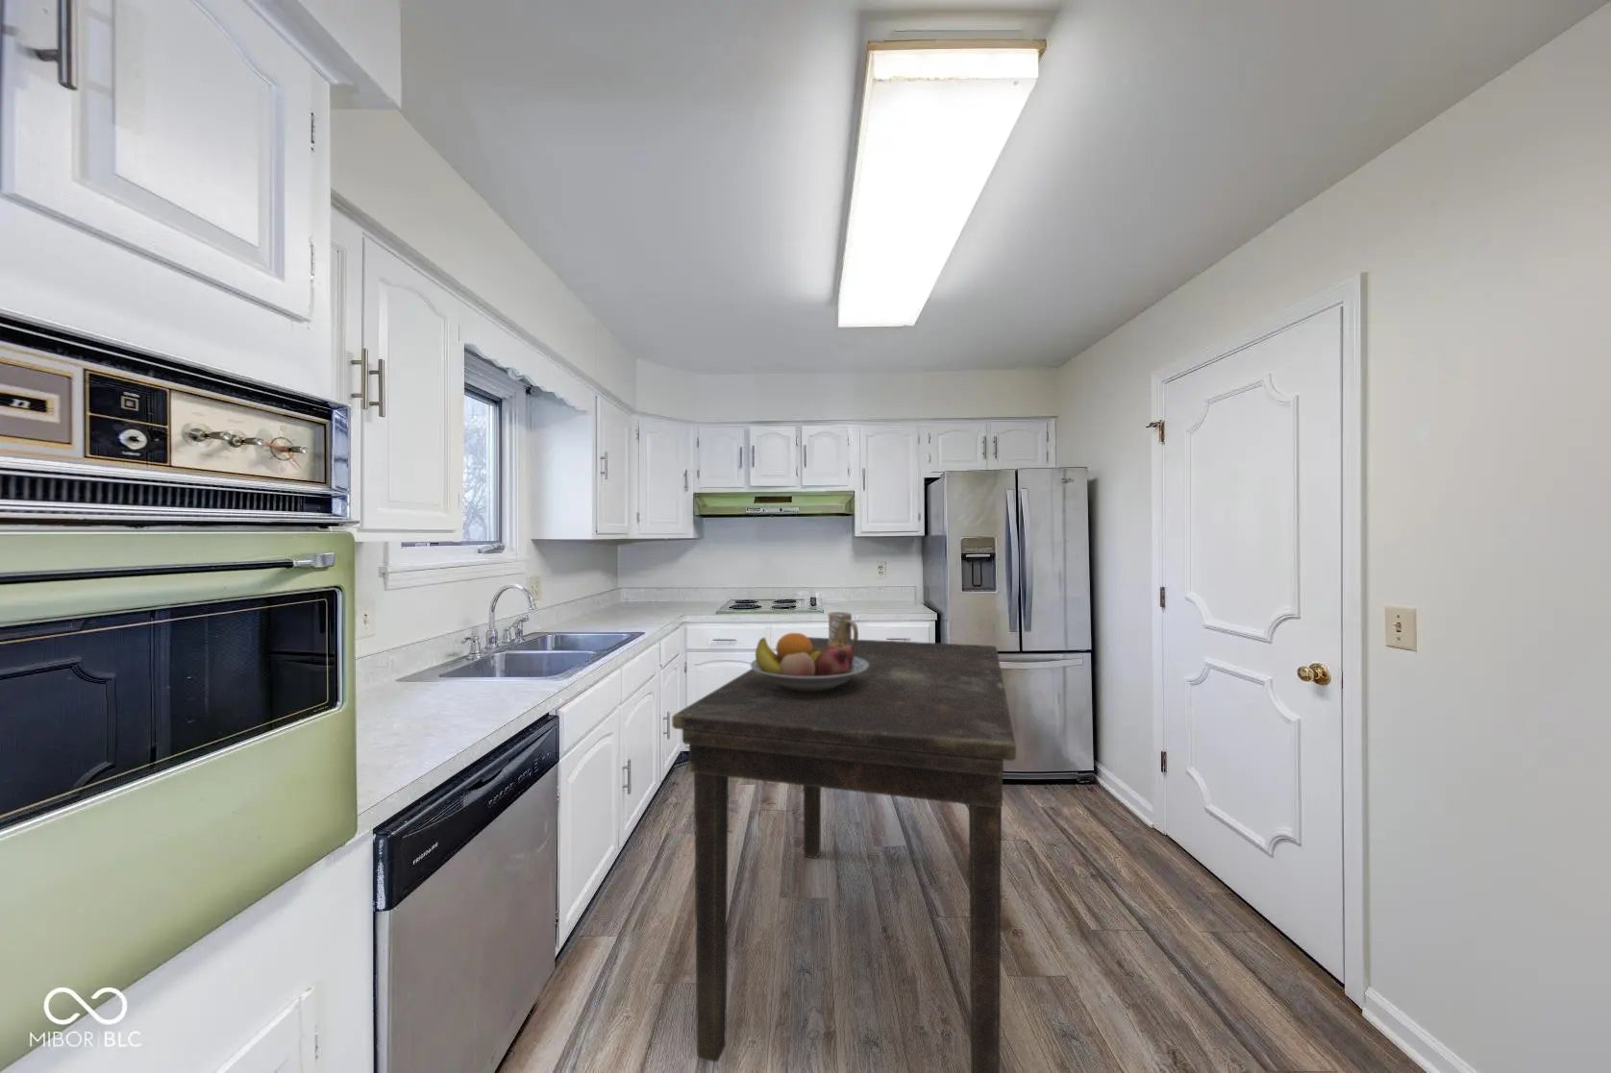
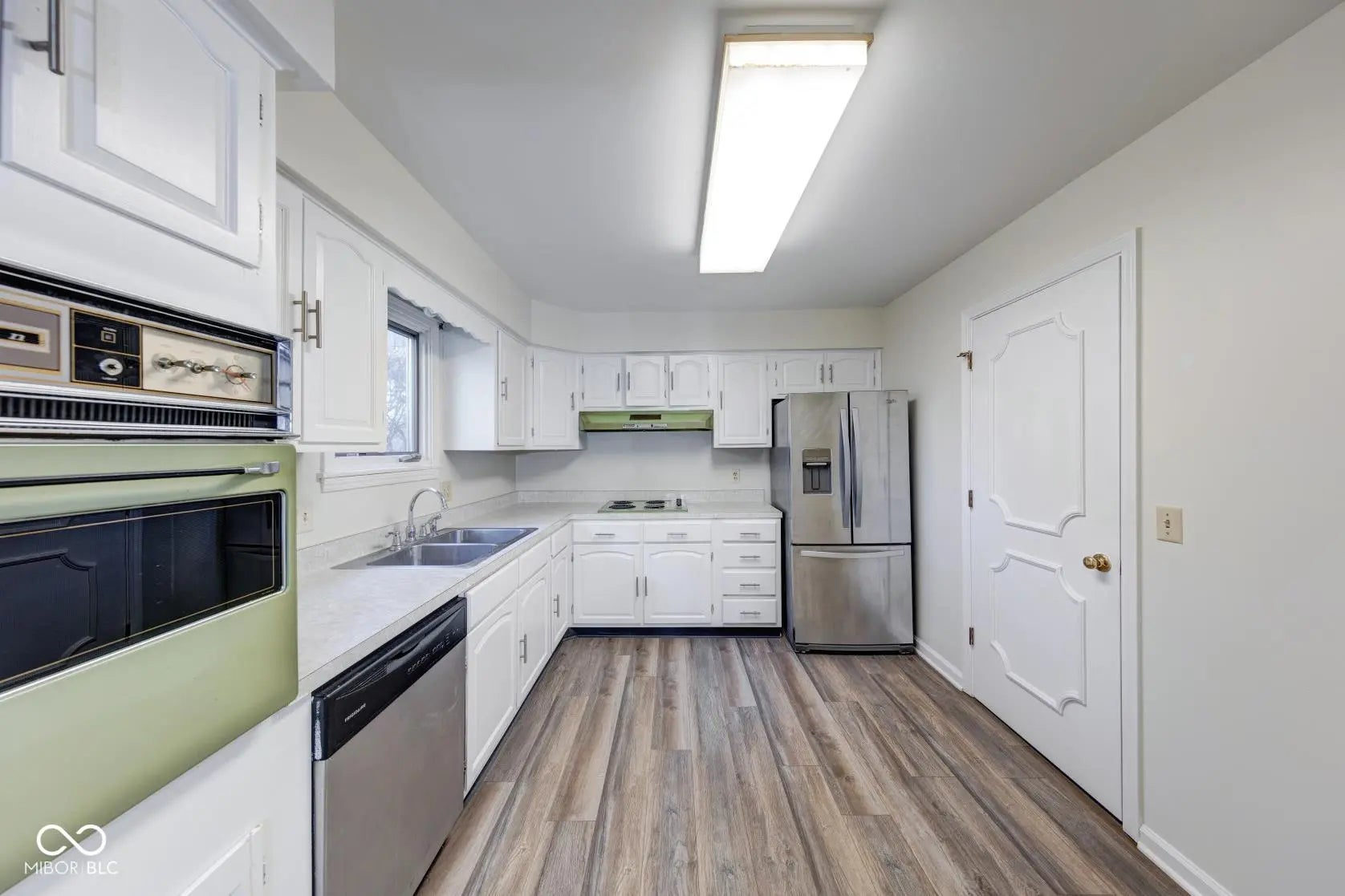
- dining table (877, 794)
- fruit bowl (810, 657)
- mug (844, 632)
